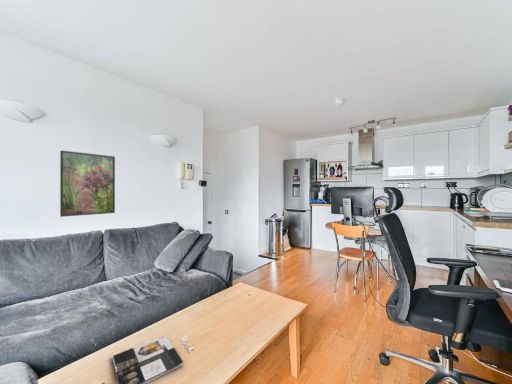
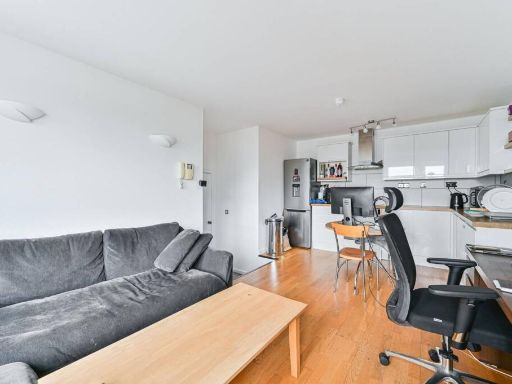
- magazine (157, 355)
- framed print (89, 184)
